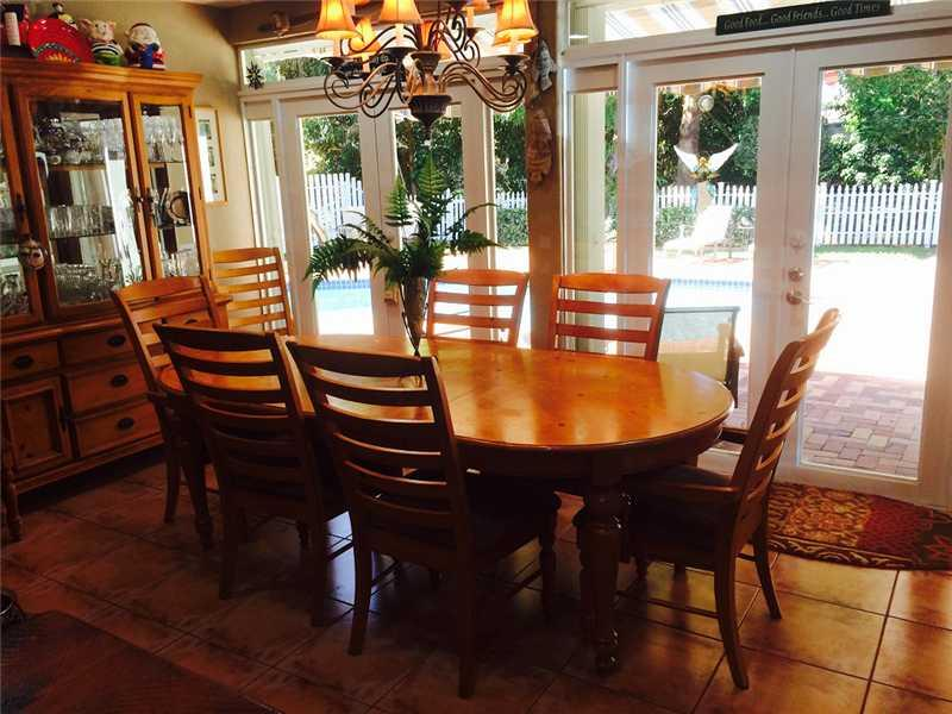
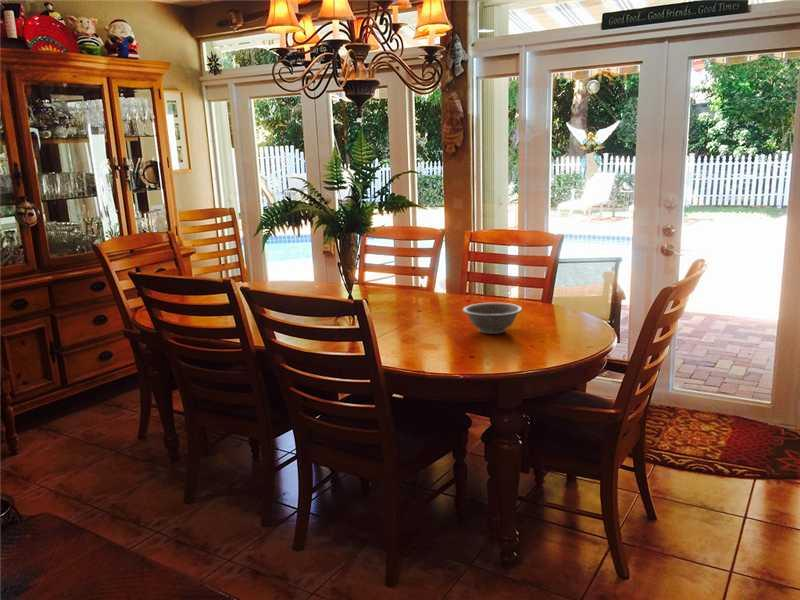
+ decorative bowl (492, 319)
